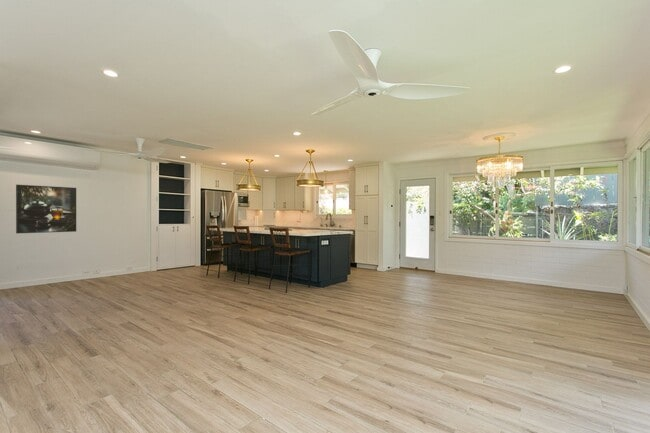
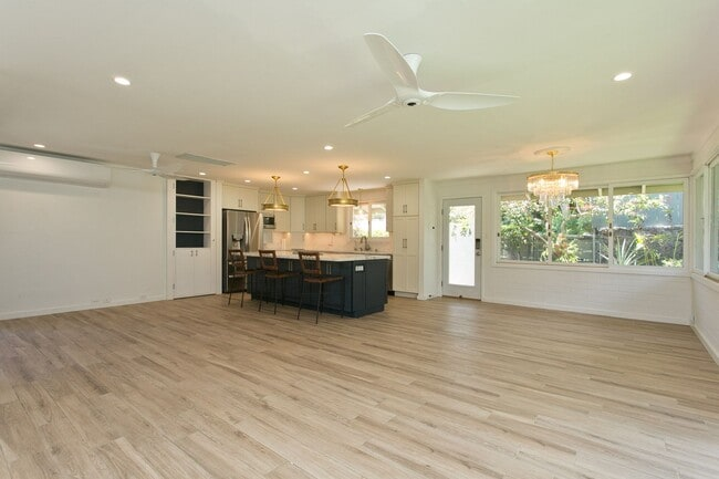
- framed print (47, 209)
